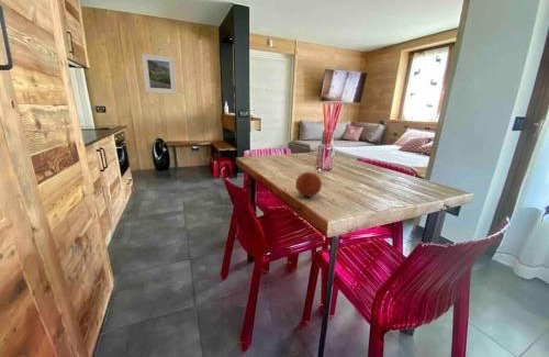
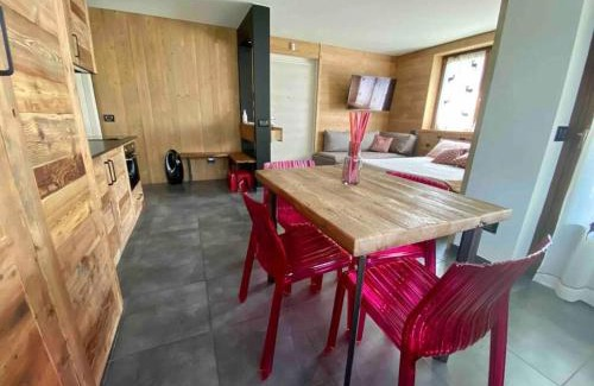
- fruit (309, 183)
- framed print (159, 75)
